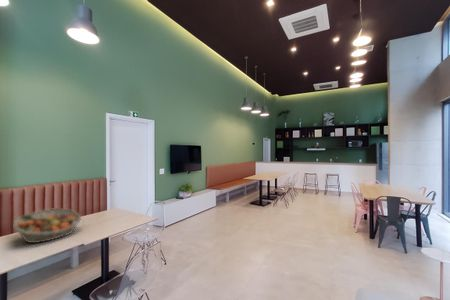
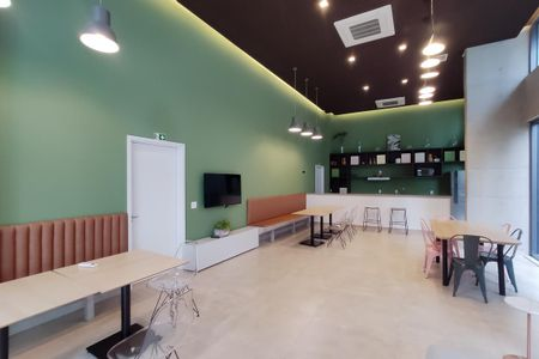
- fruit basket (49, 224)
